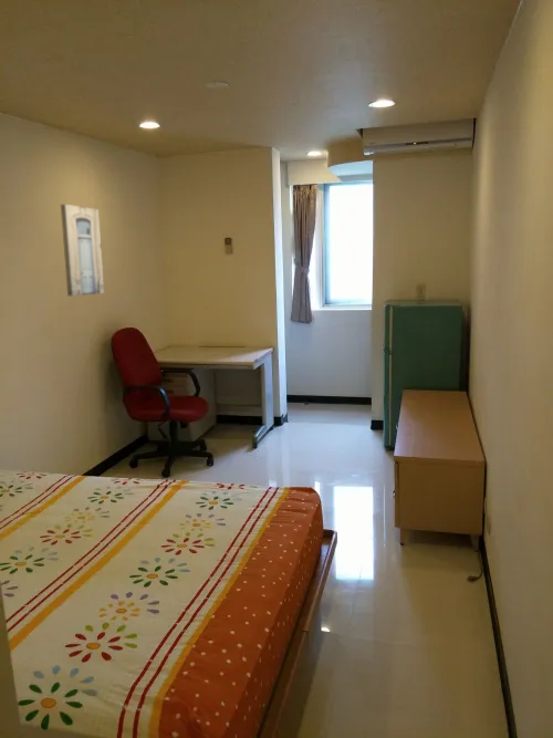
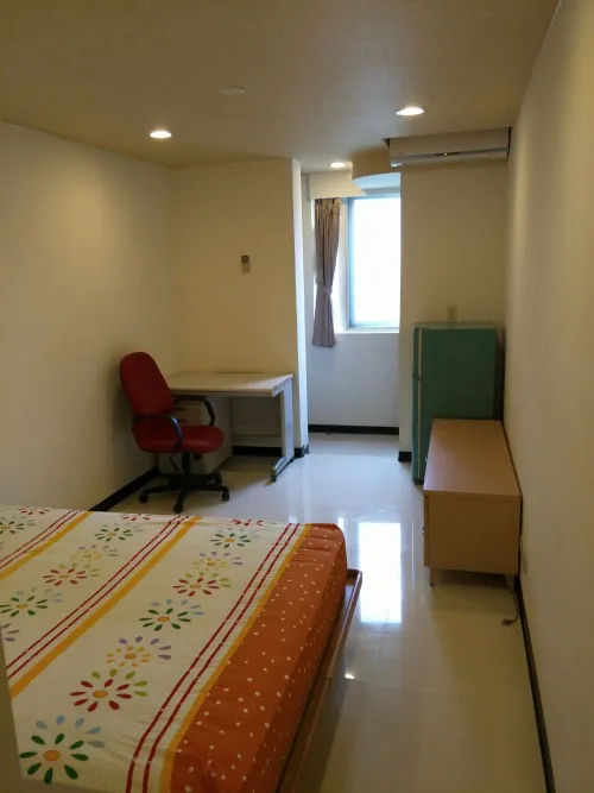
- wall art (83, 251)
